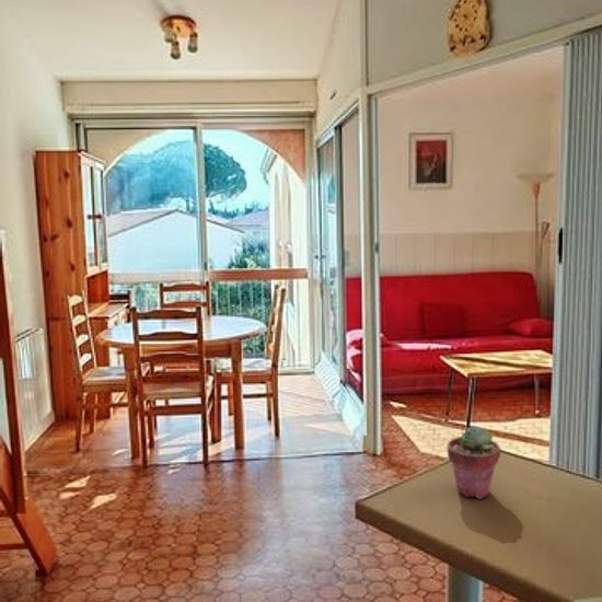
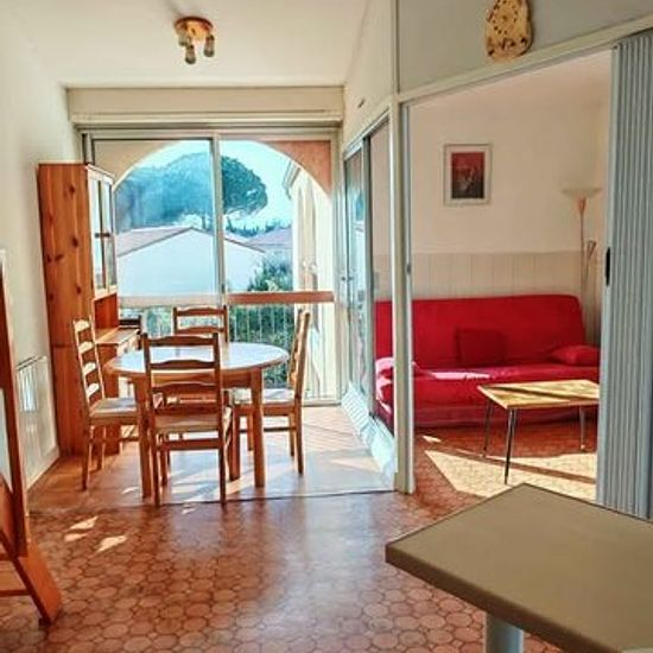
- potted succulent (473, 458)
